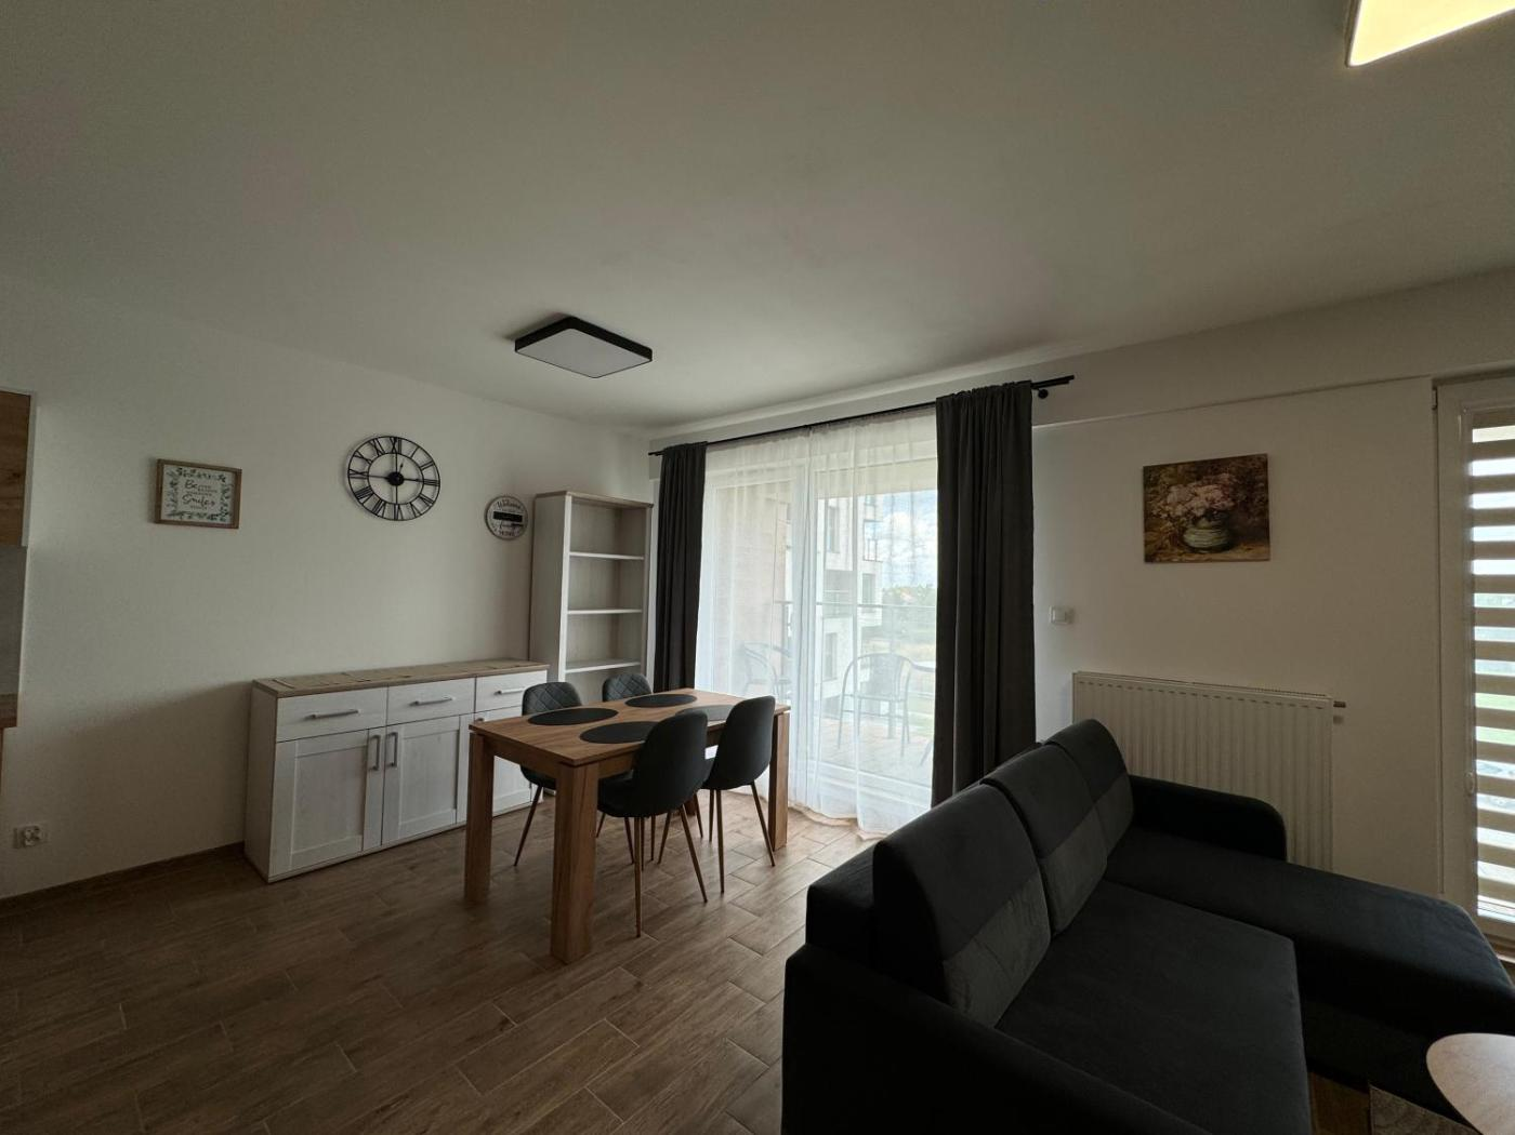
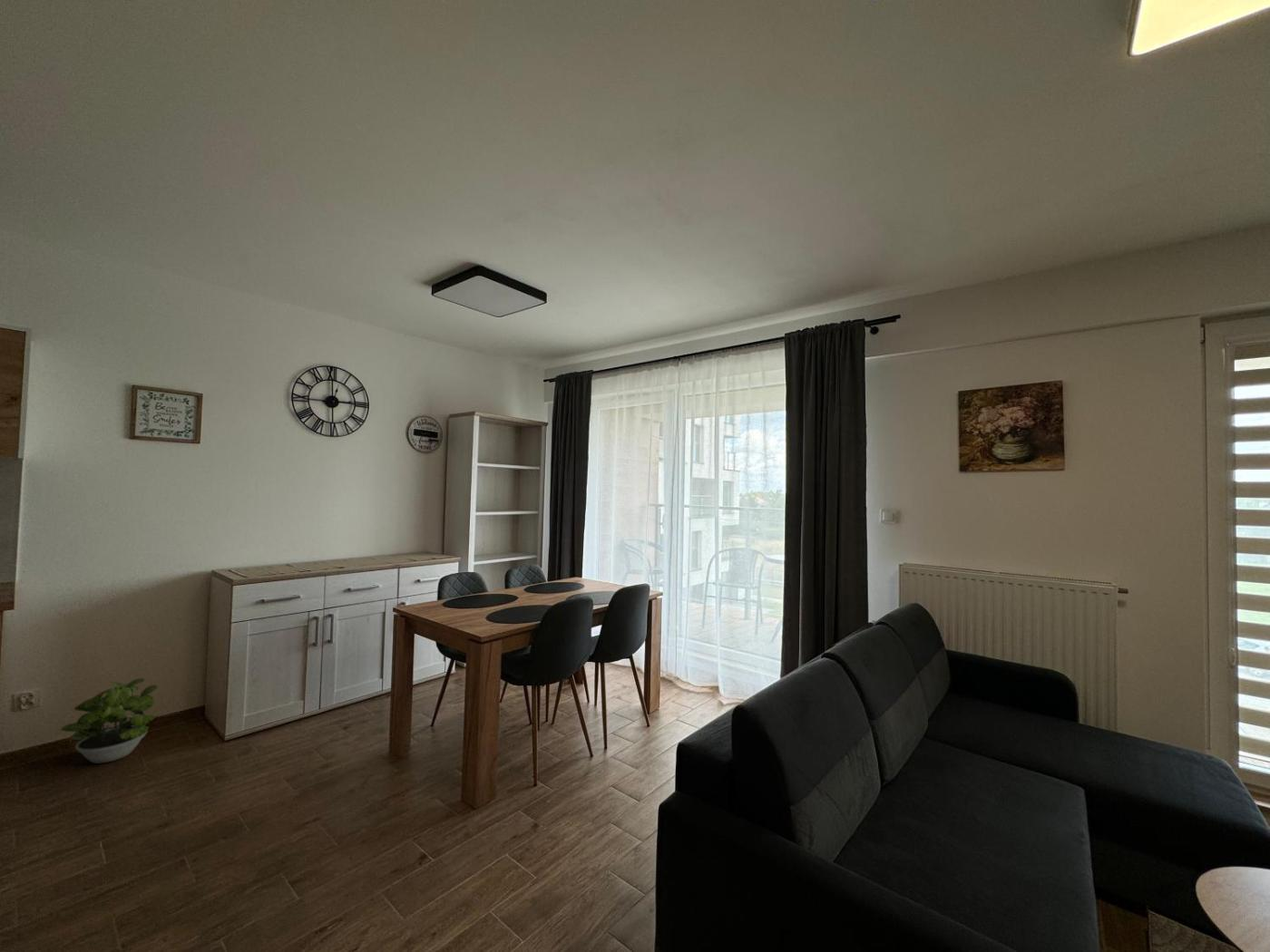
+ potted plant (110, 720)
